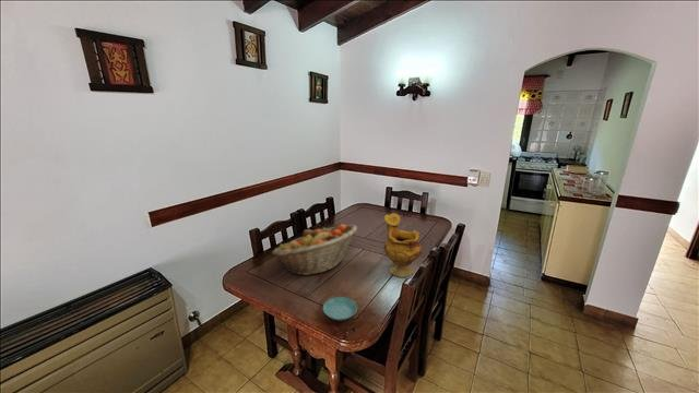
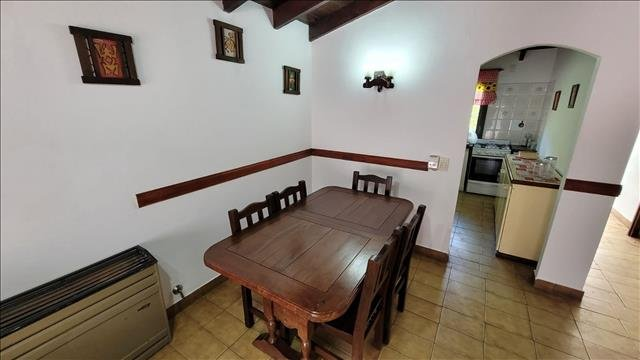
- saucer (340, 309)
- vase (402, 246)
- fruit basket (317, 245)
